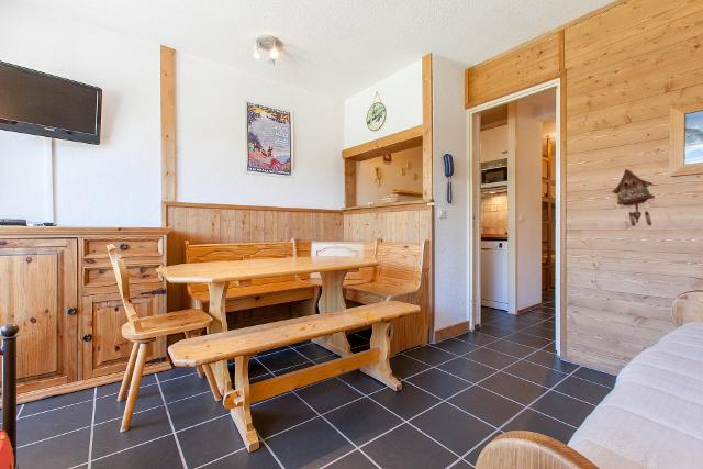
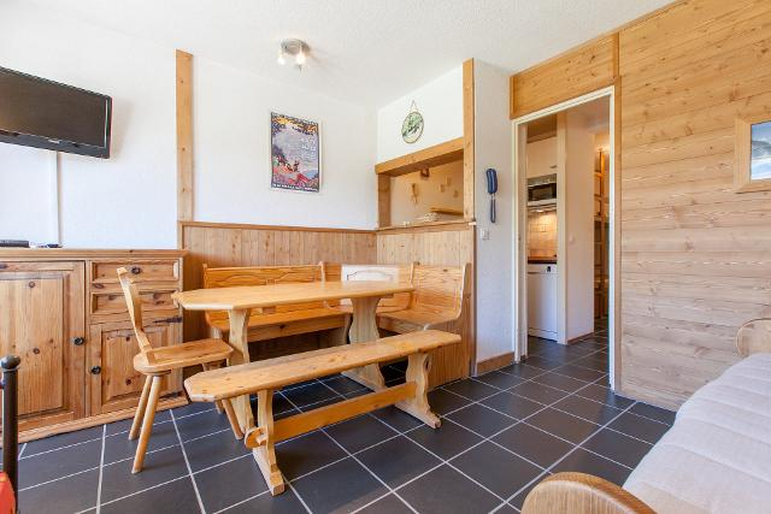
- cuckoo clock (632, 197)
